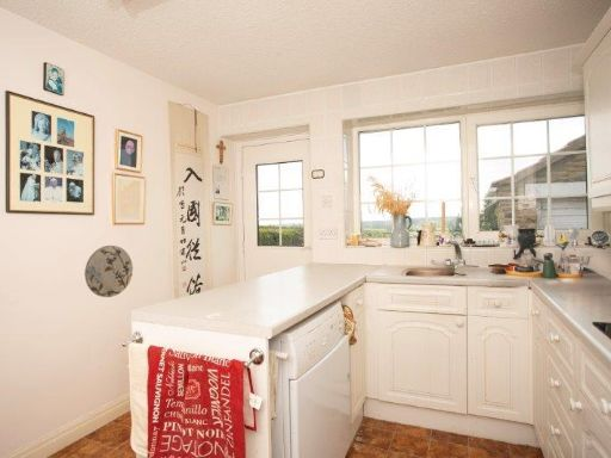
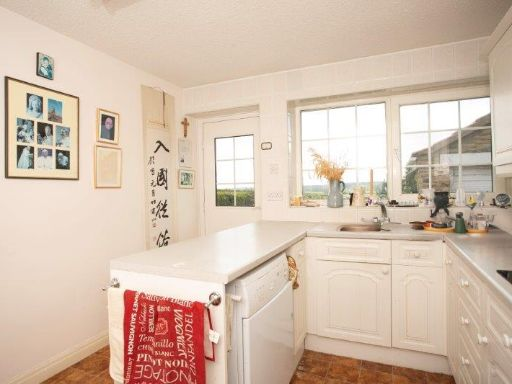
- decorative plate (110, 271)
